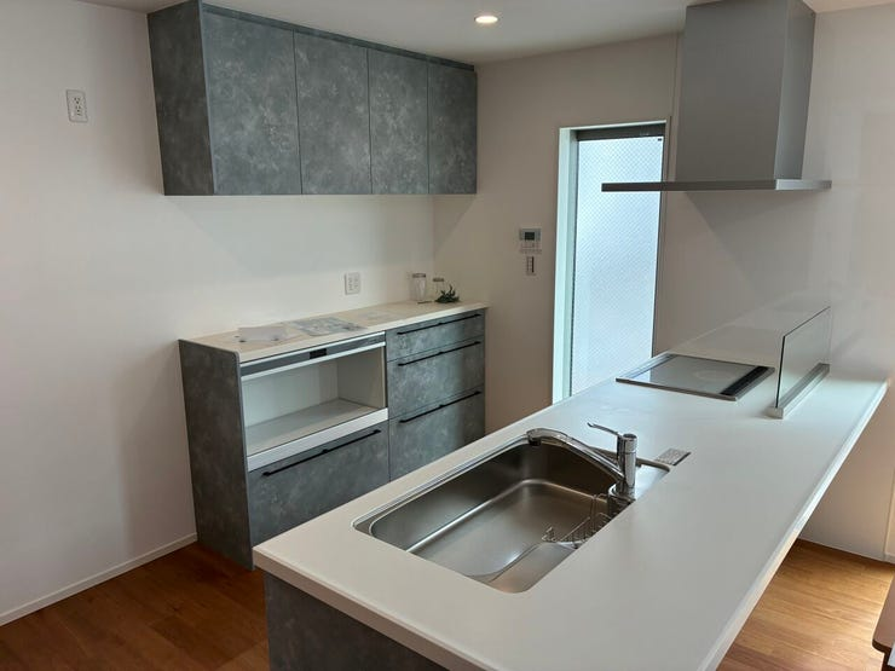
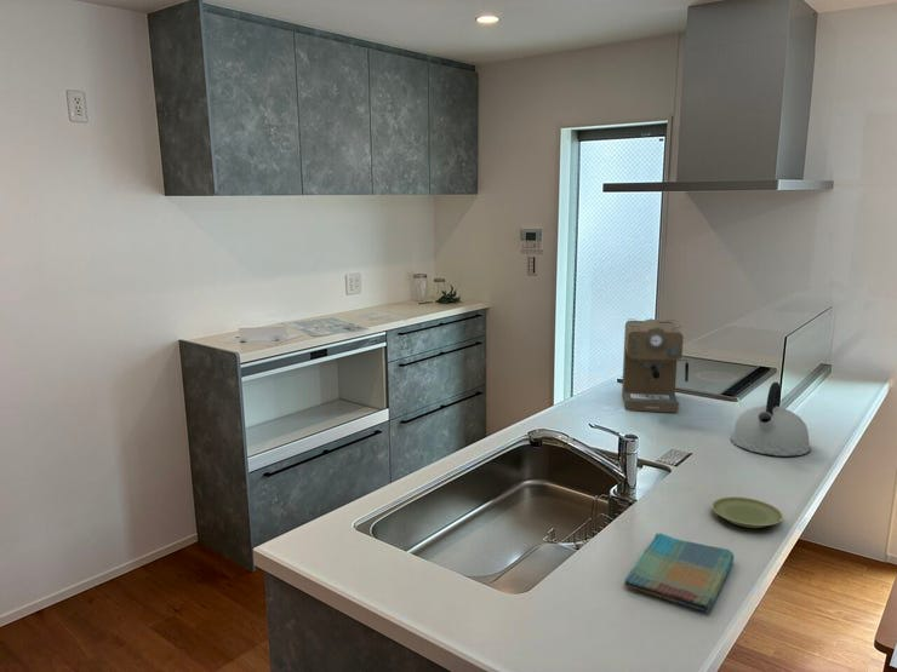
+ kettle (771, 414)
+ coffee maker (656, 363)
+ plate (745, 513)
+ dish towel (680, 568)
